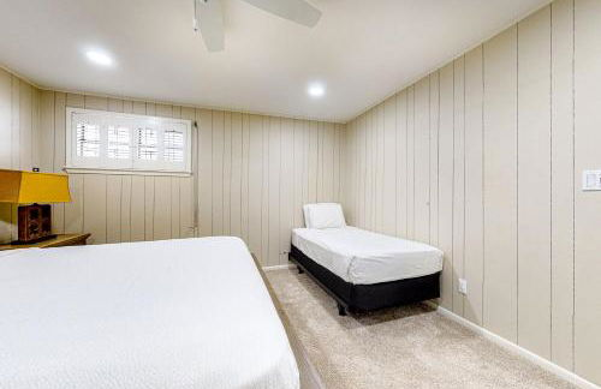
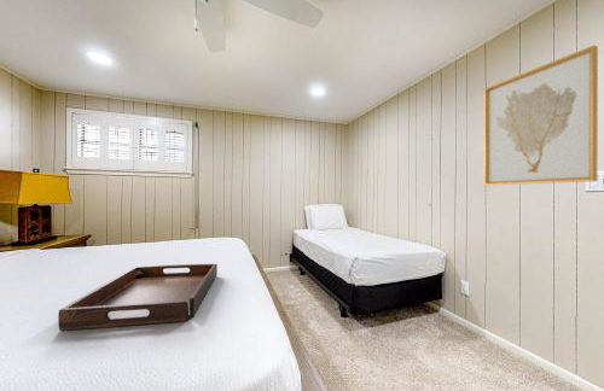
+ wall art (530, 127)
+ serving tray (157, 288)
